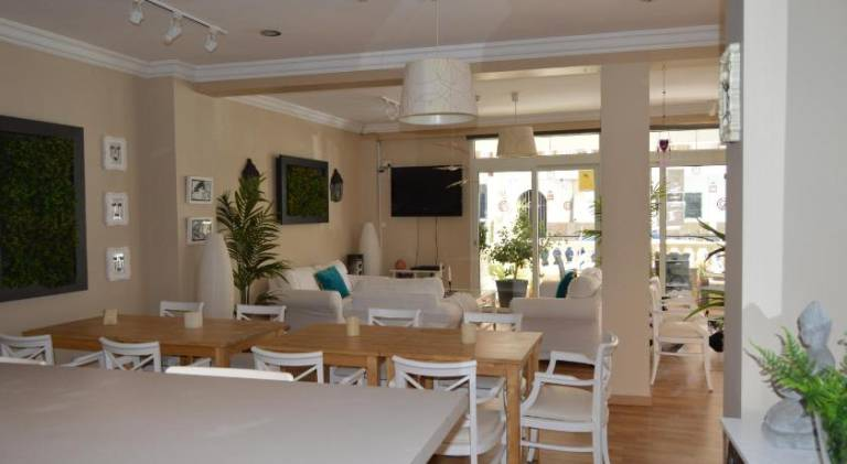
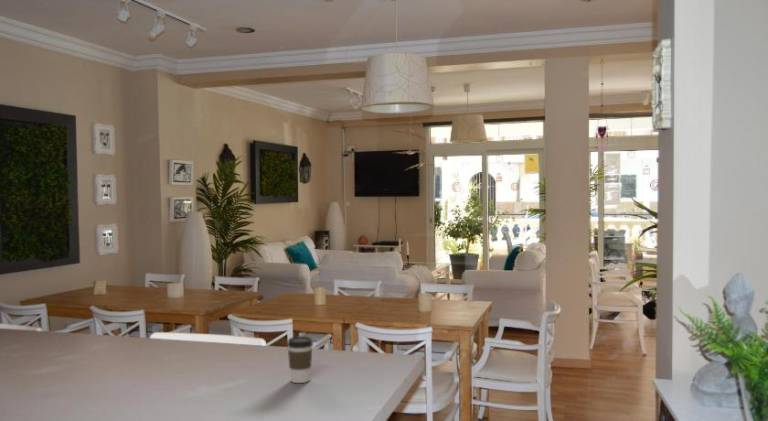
+ coffee cup (300, 359)
